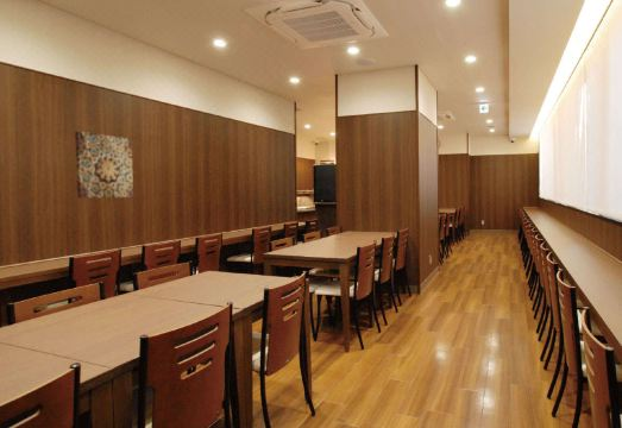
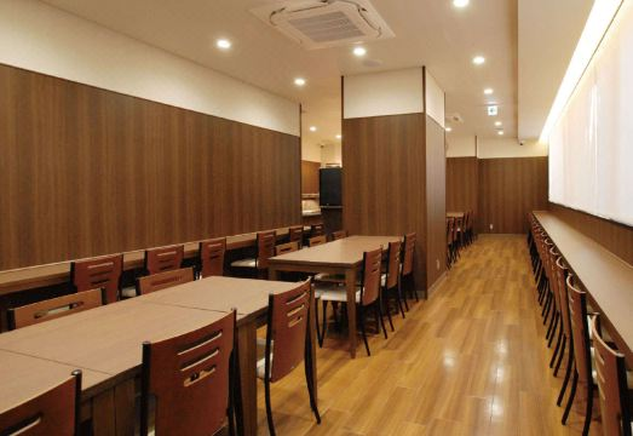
- wall art (106, 166)
